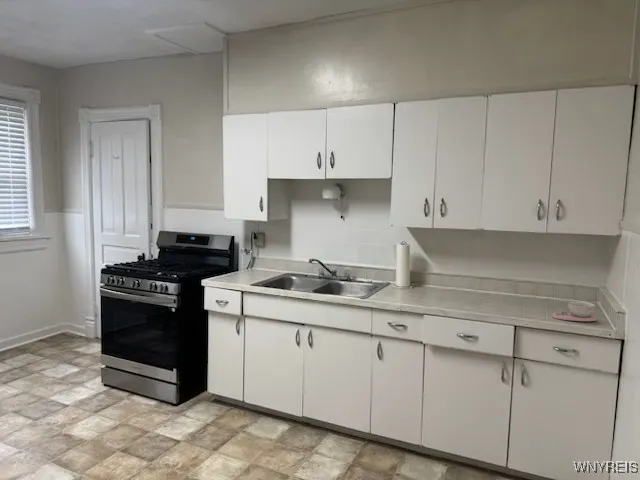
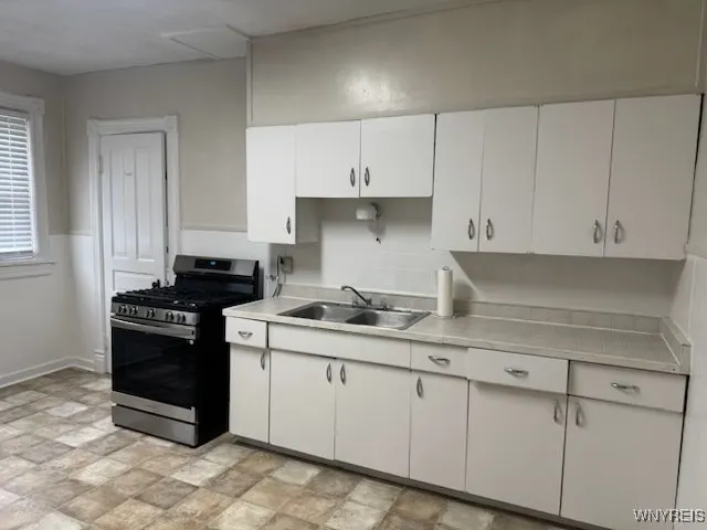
- bowl (575, 311)
